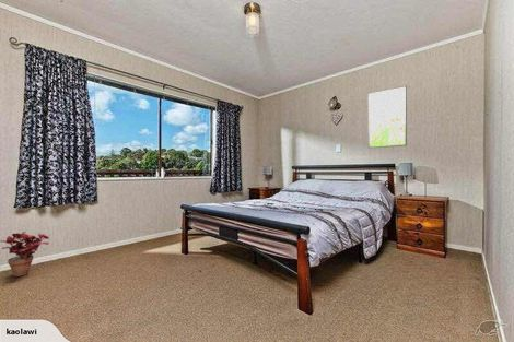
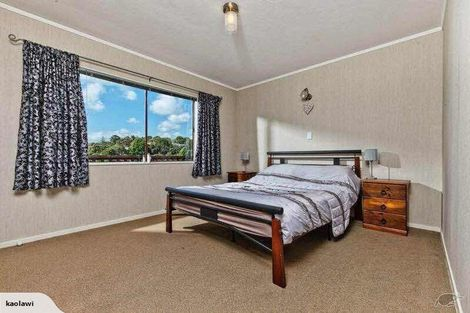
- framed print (386, 118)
- potted plant (24, 252)
